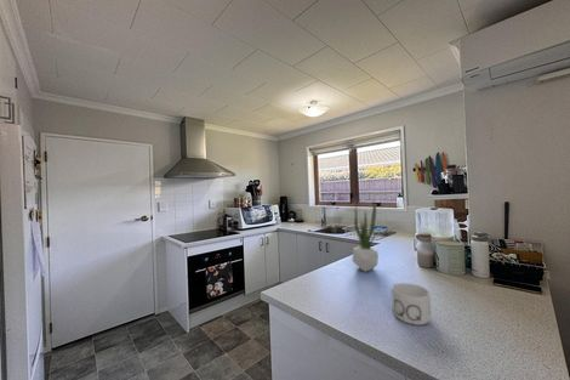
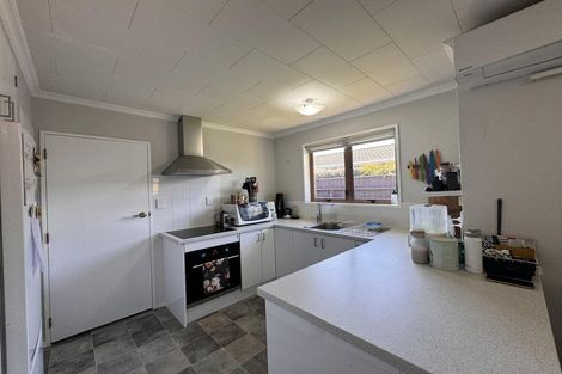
- potted plant (366, 234)
- mug (406, 300)
